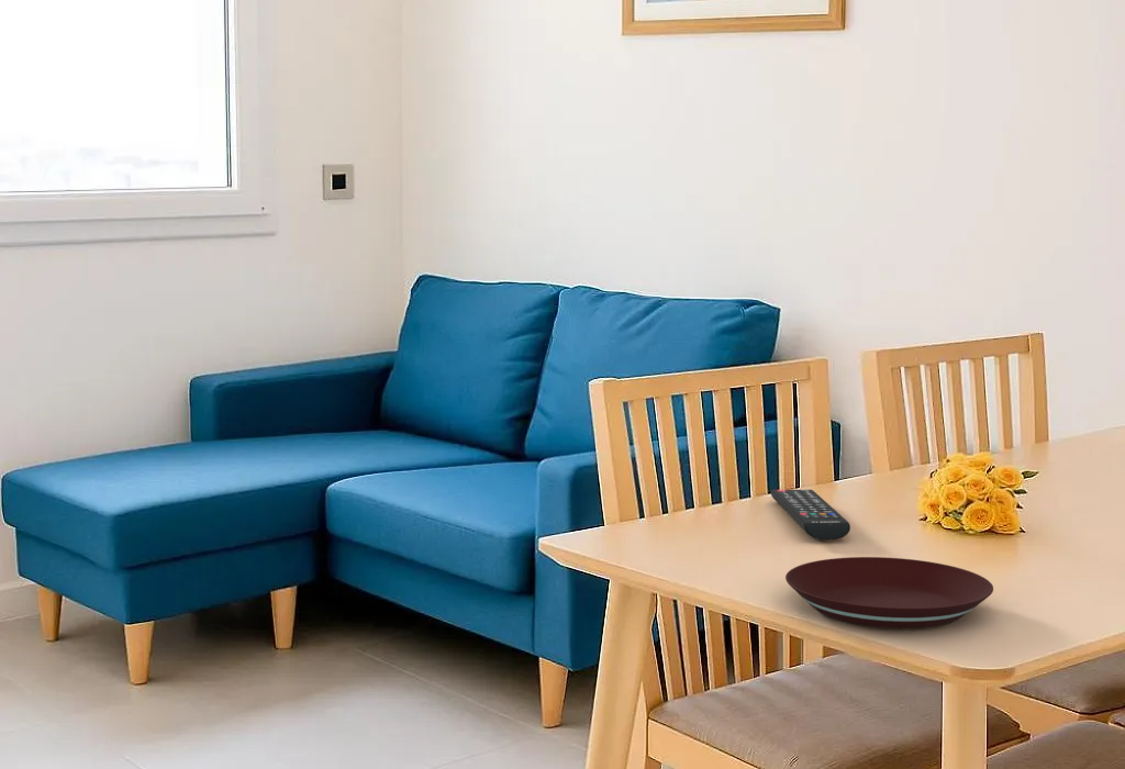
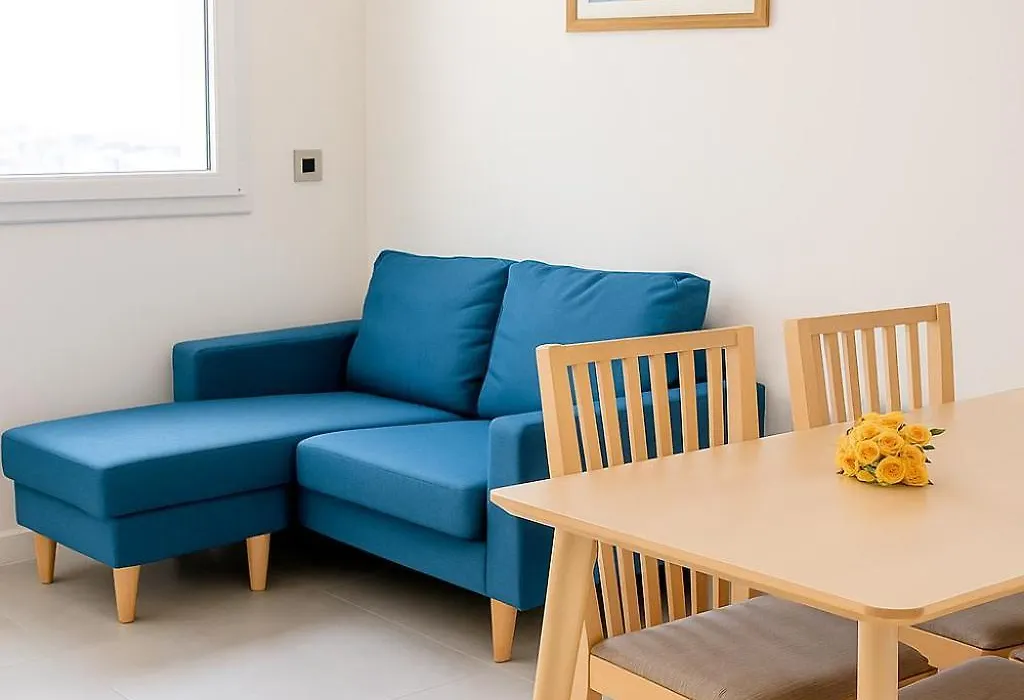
- remote control (807, 512)
- plate (887, 594)
